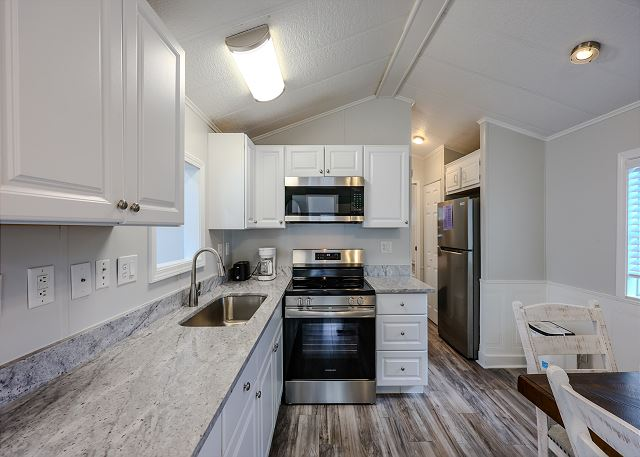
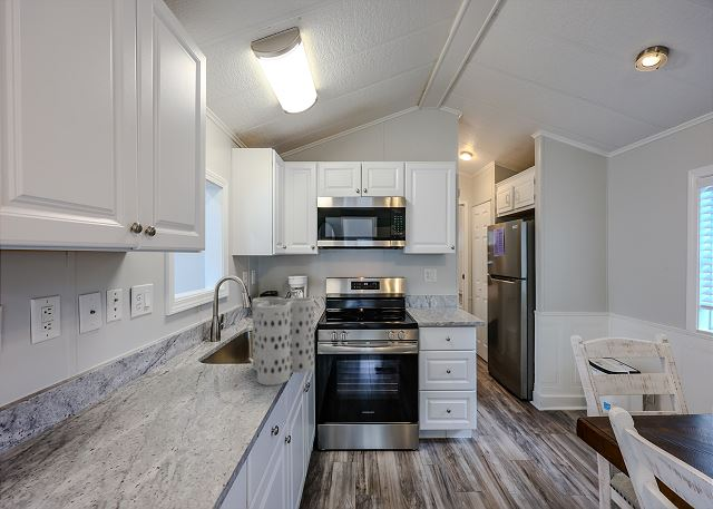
+ utensil holder (279, 336)
